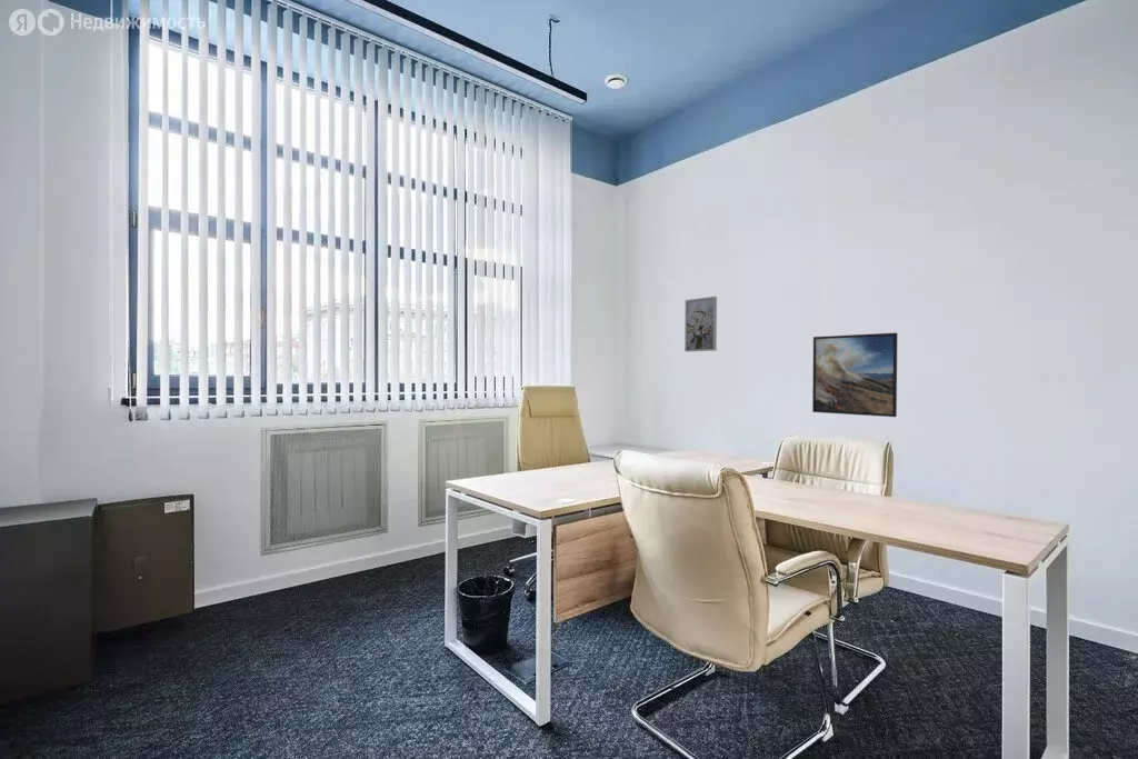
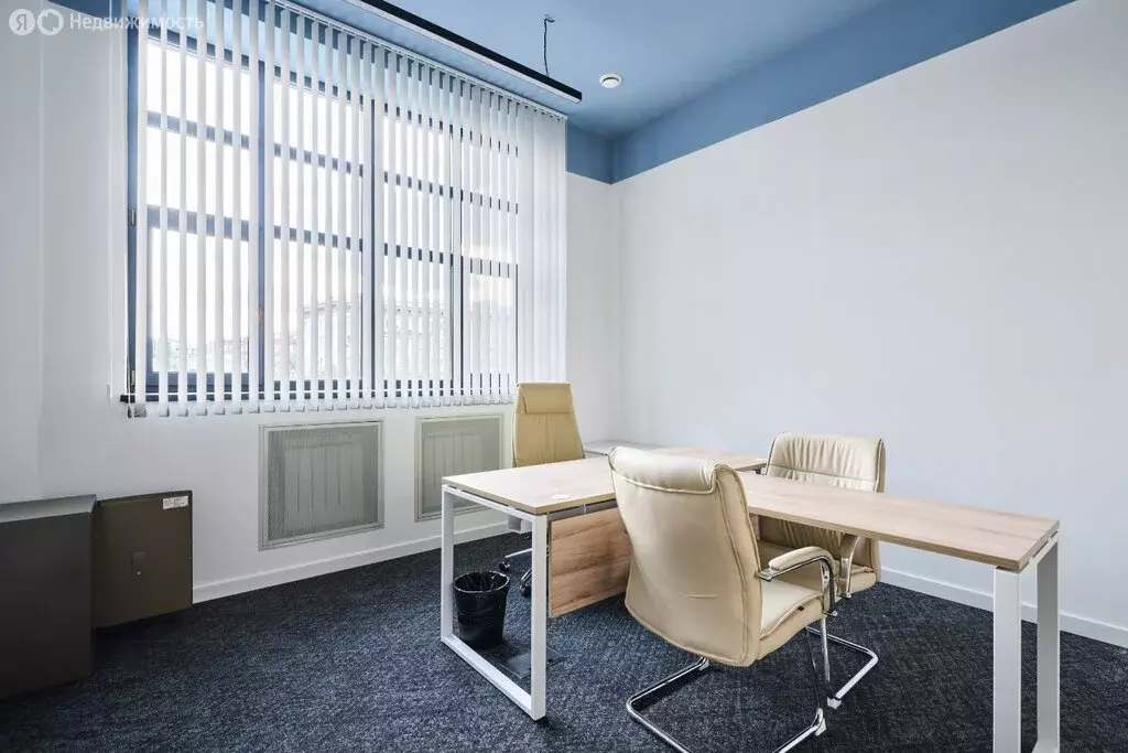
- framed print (852, 374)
- wall art (700, 324)
